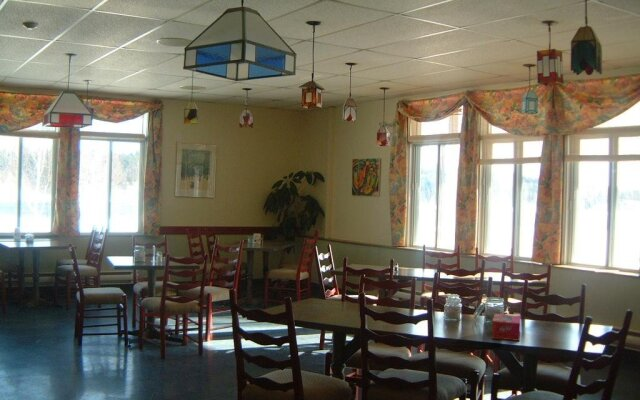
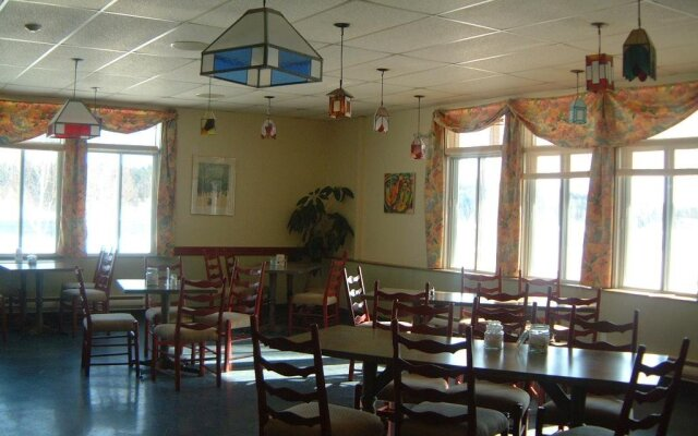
- tissue box (506, 326)
